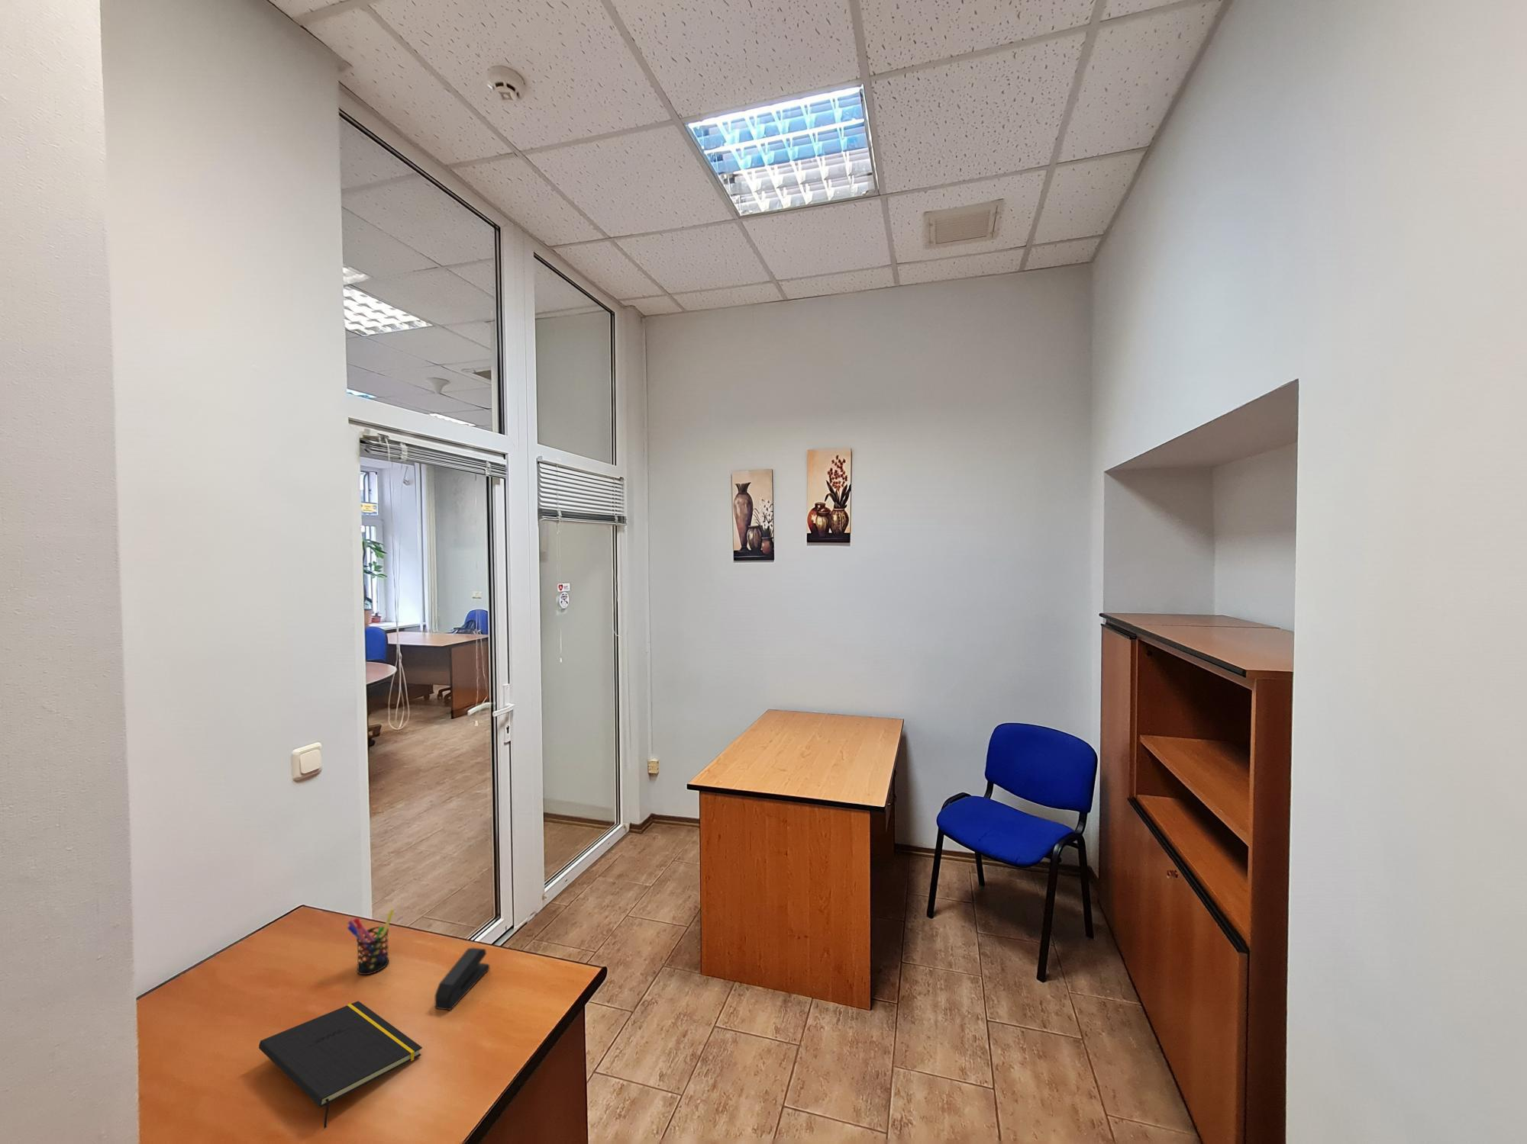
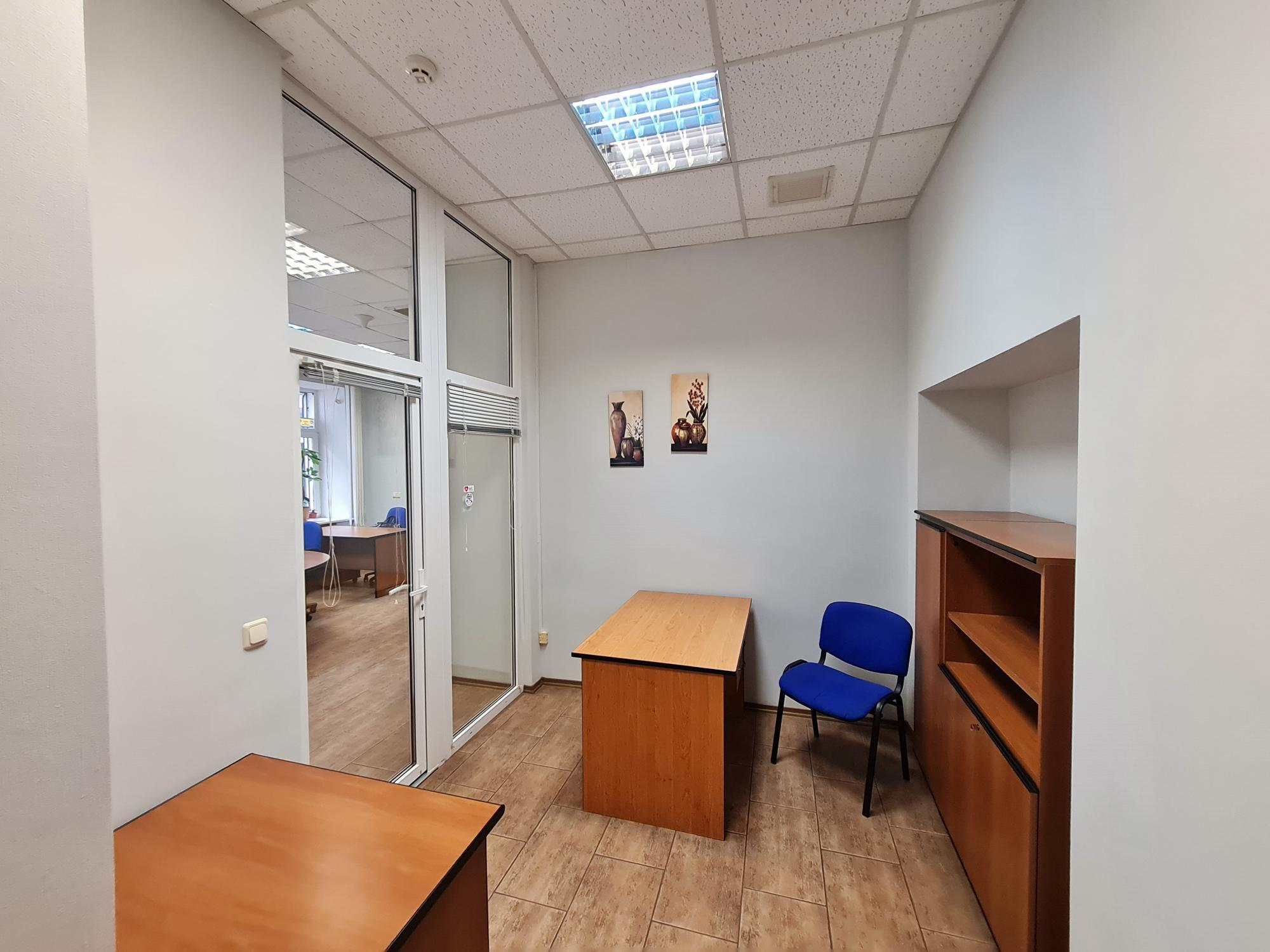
- notepad (341, 1048)
- stapler (463, 973)
- pen holder (372, 941)
